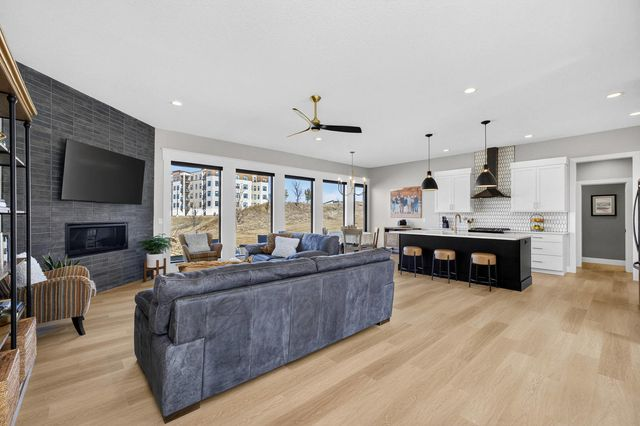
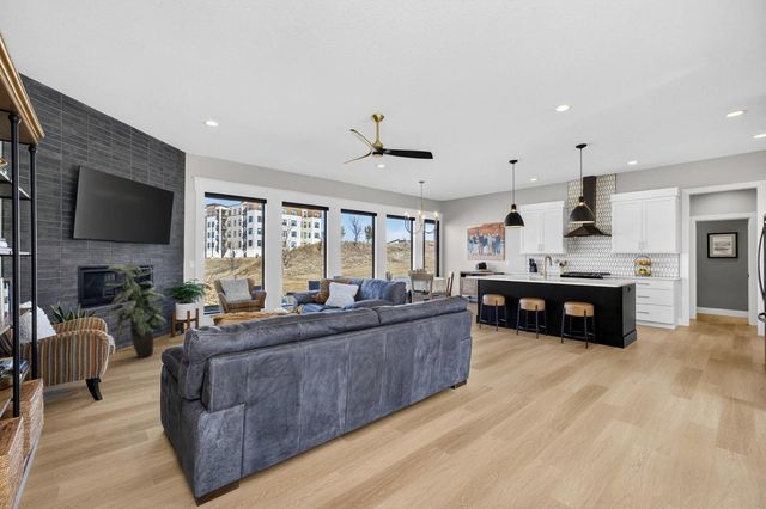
+ indoor plant (139, 308)
